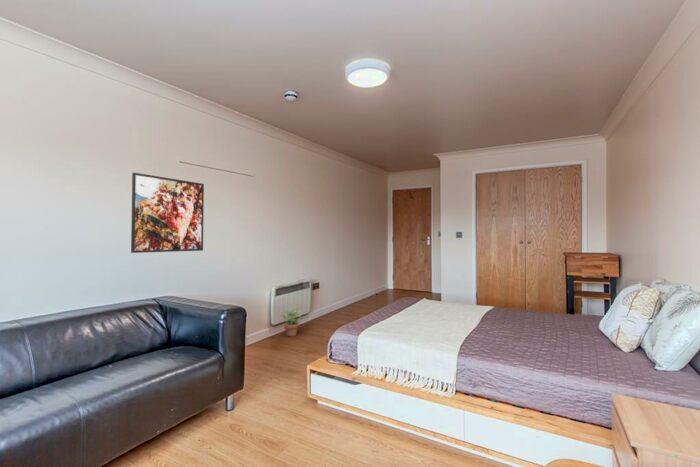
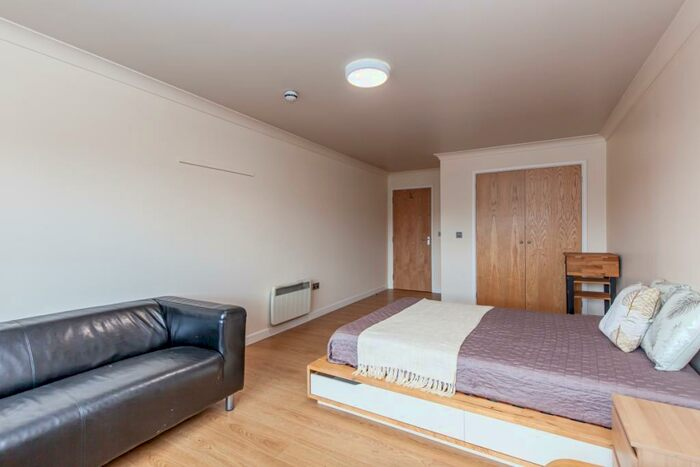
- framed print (170, 215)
- potted plant (288, 321)
